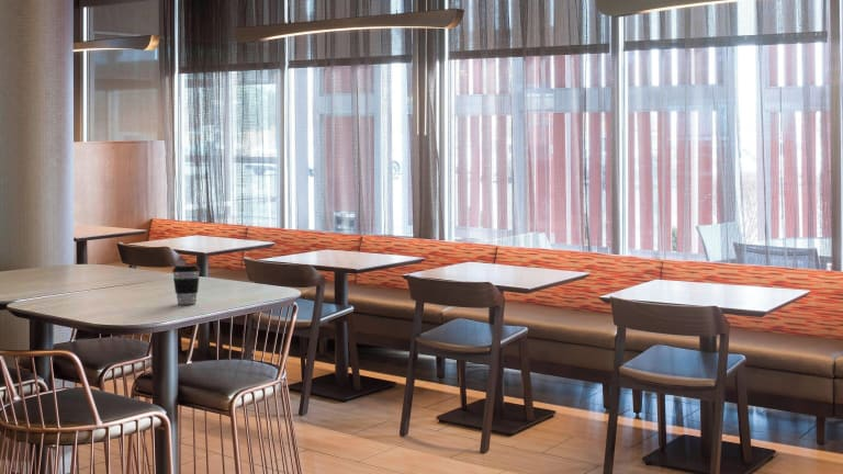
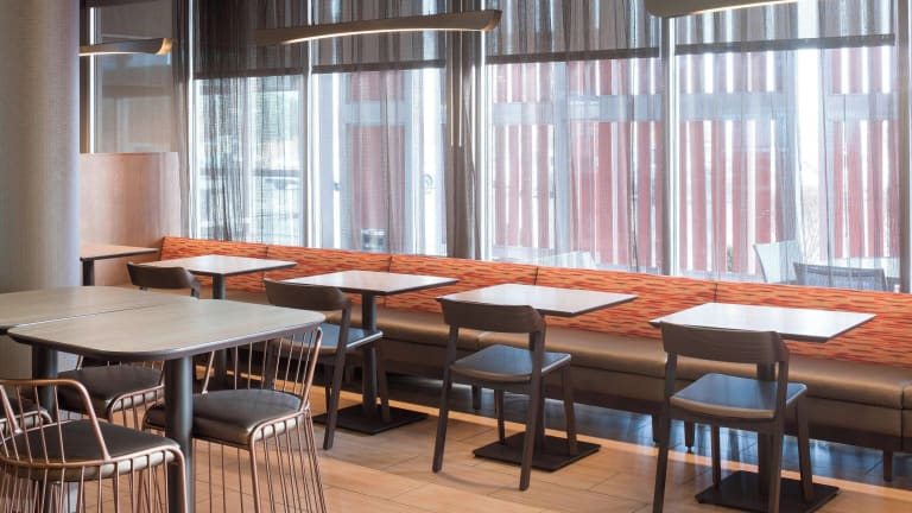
- coffee cup (187, 284)
